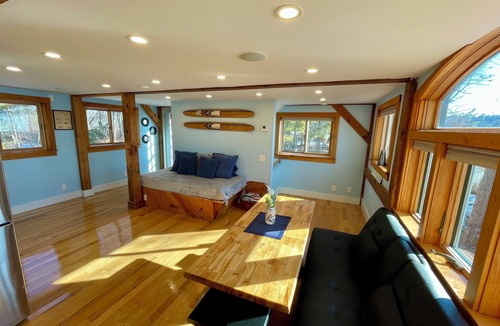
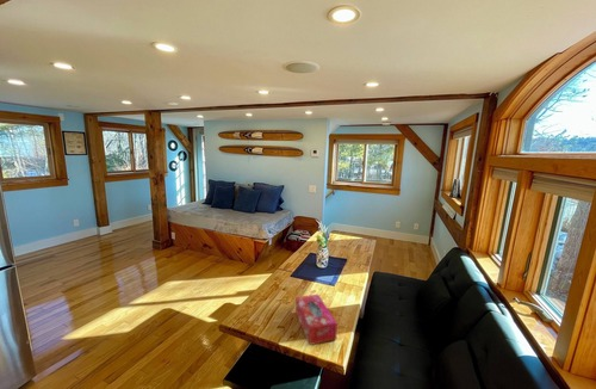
+ tissue box (313, 316)
